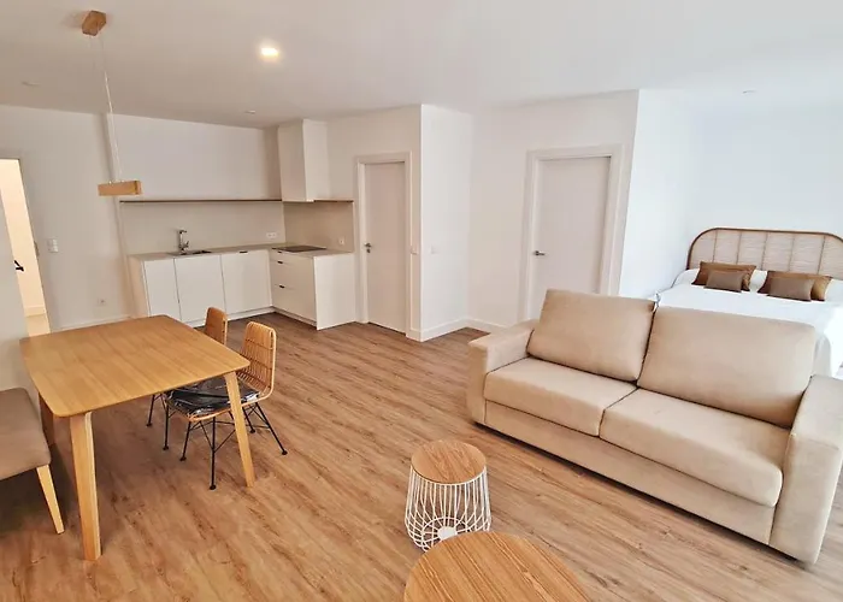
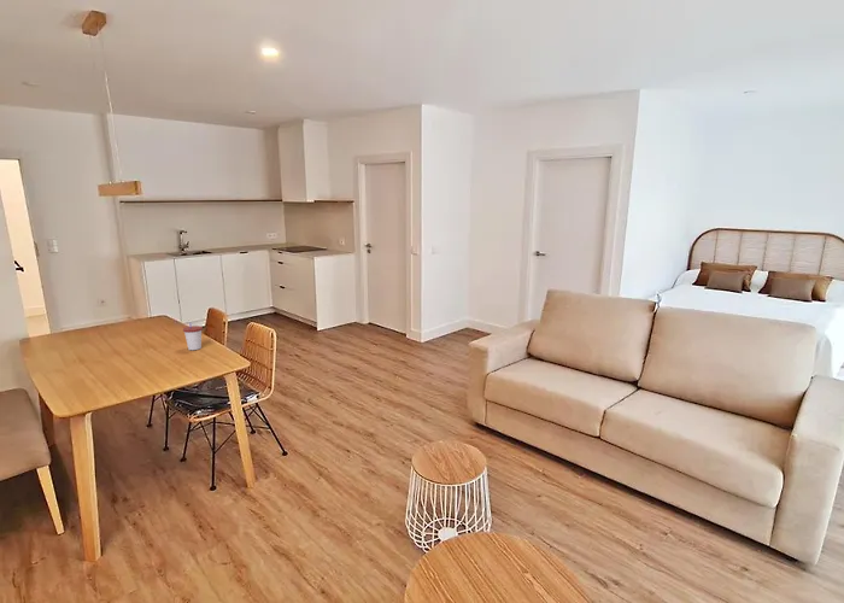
+ cup (193, 335)
